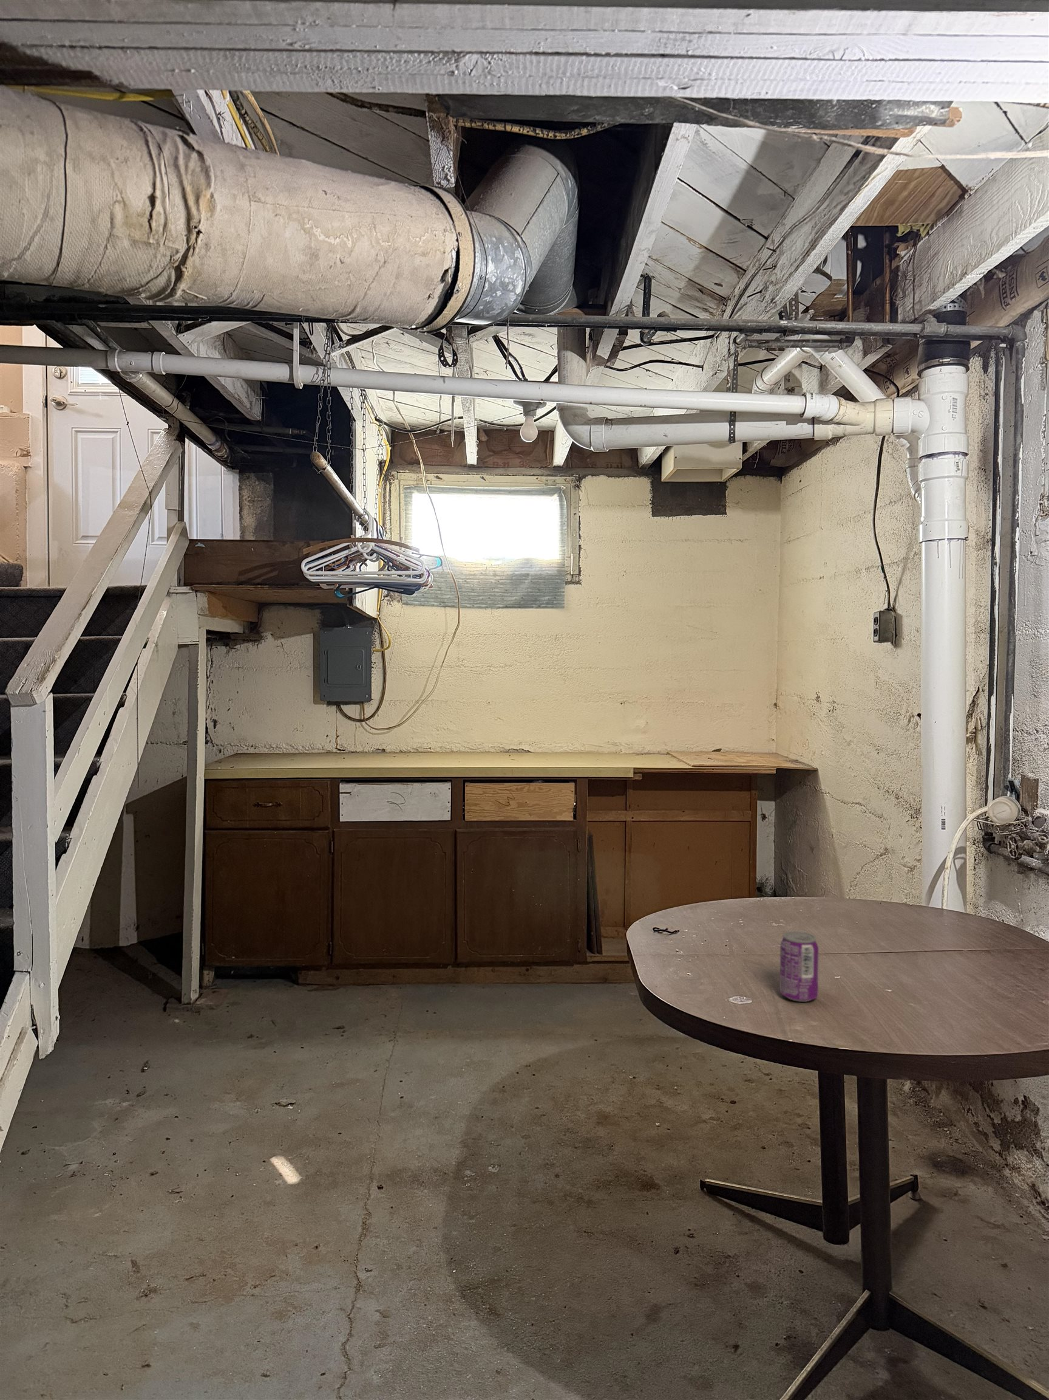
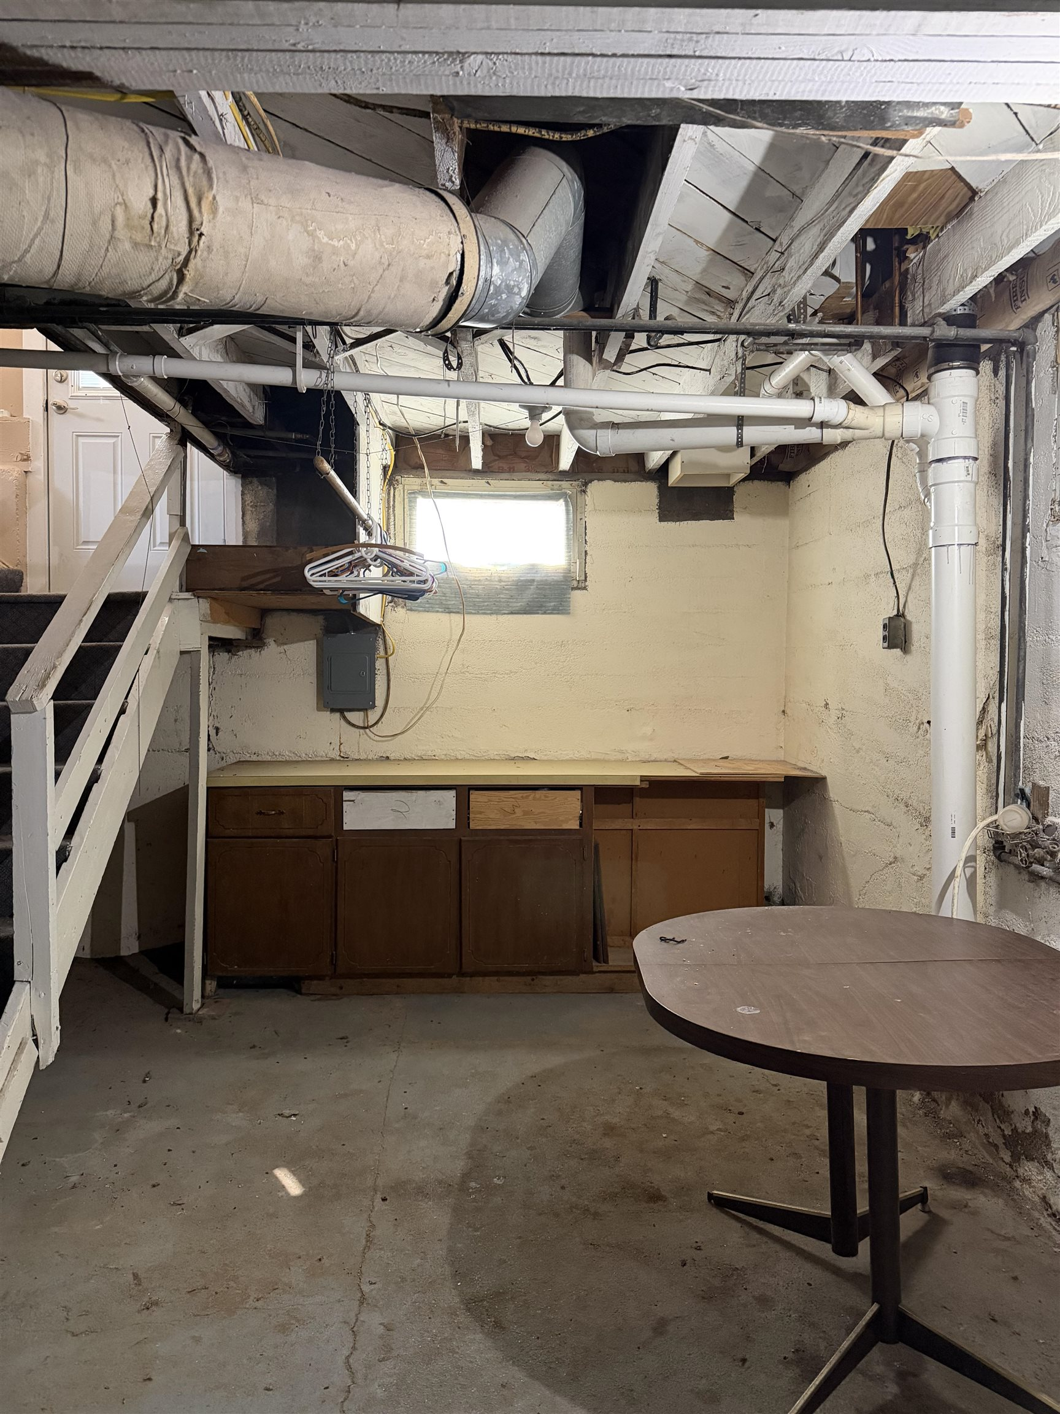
- beverage can (799, 966)
